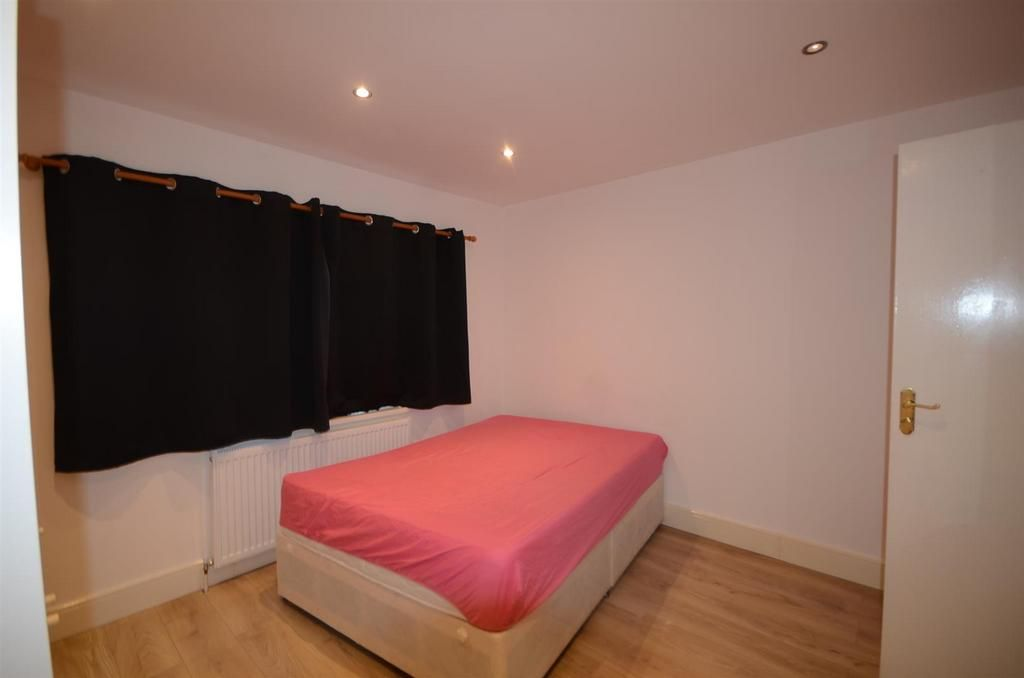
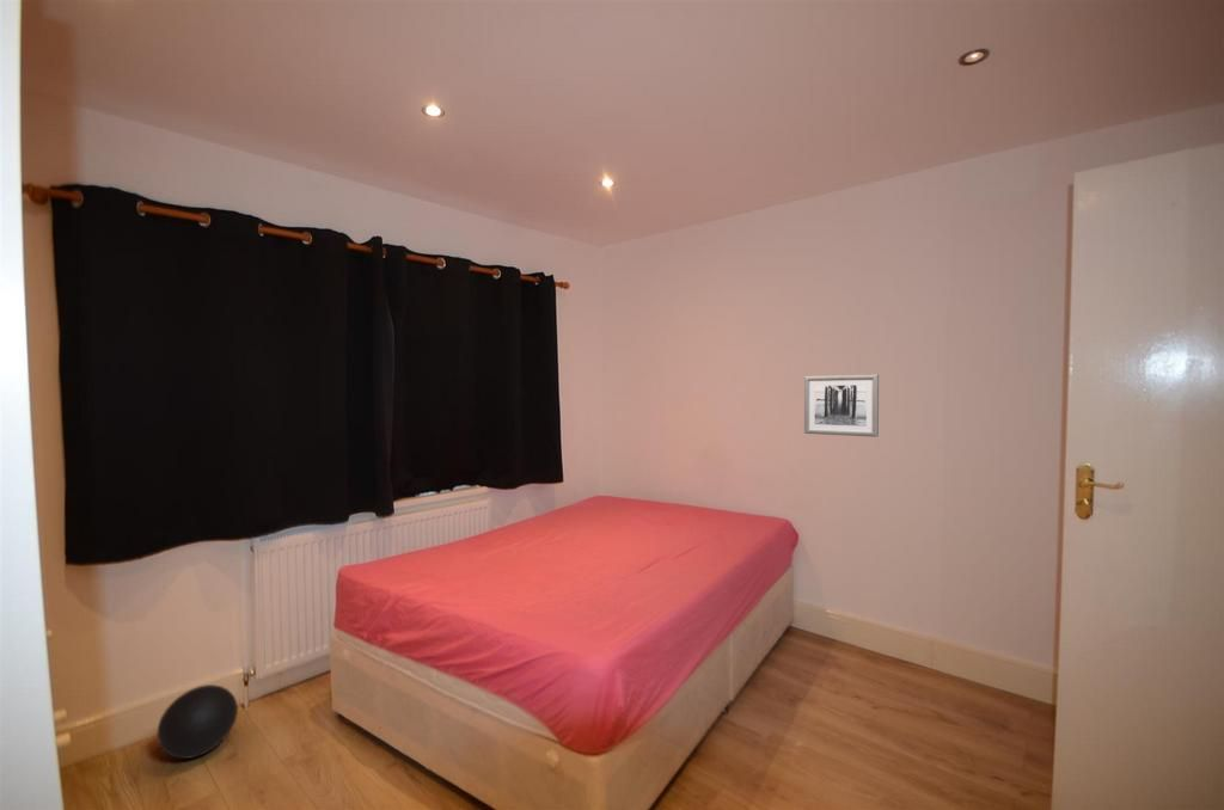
+ ball (198, 720)
+ wall art (839, 405)
